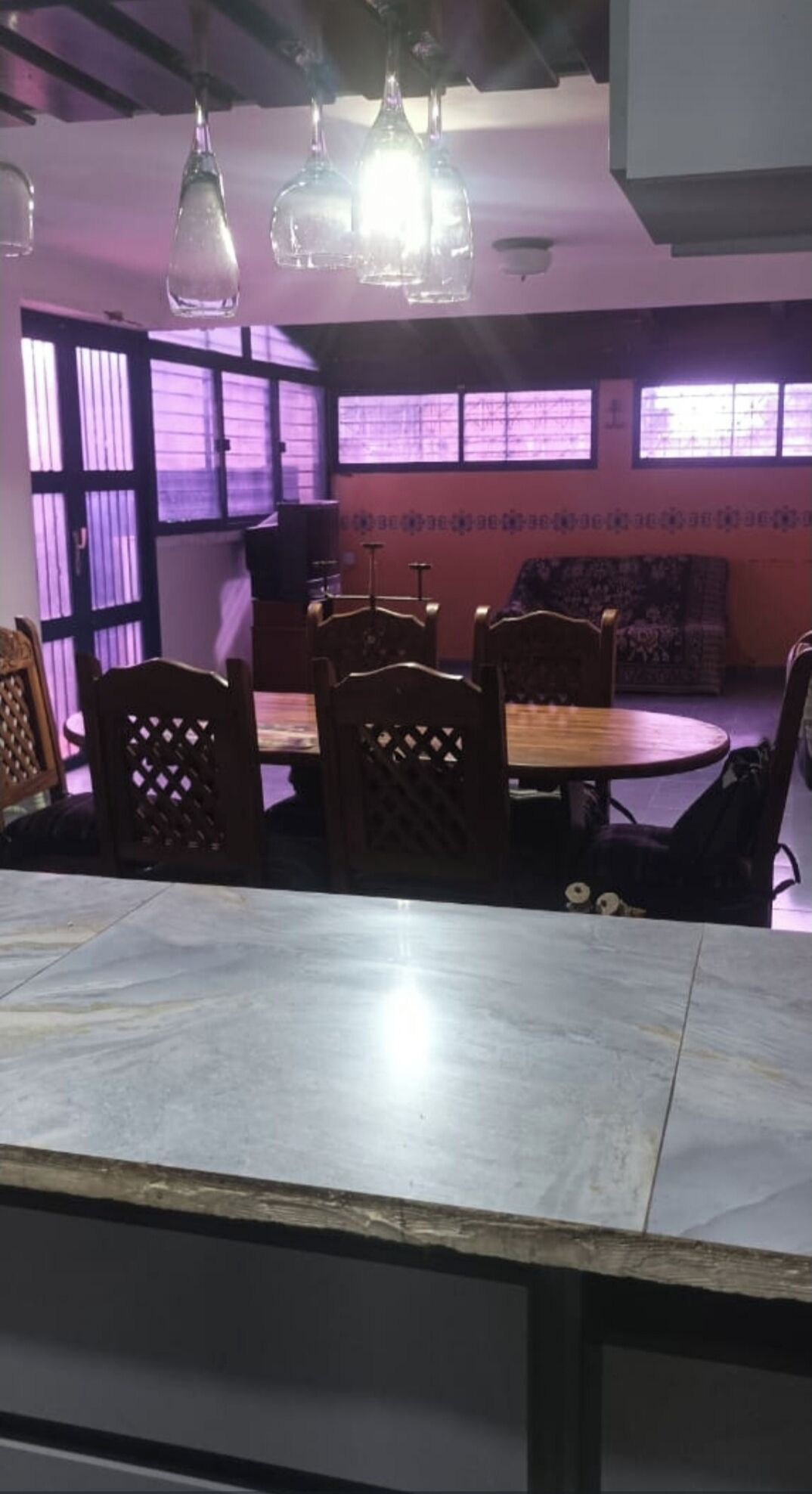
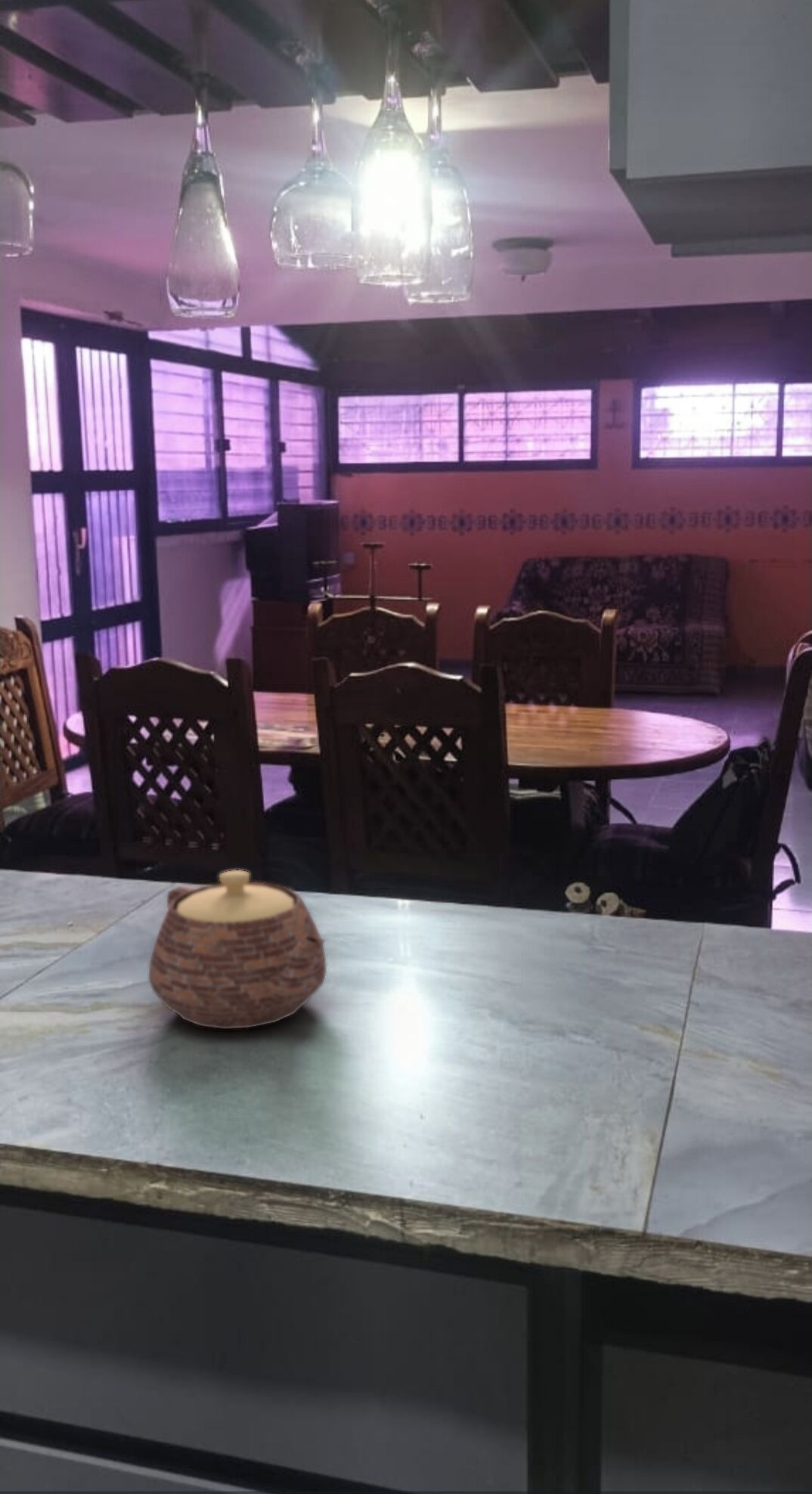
+ teapot (242, 942)
